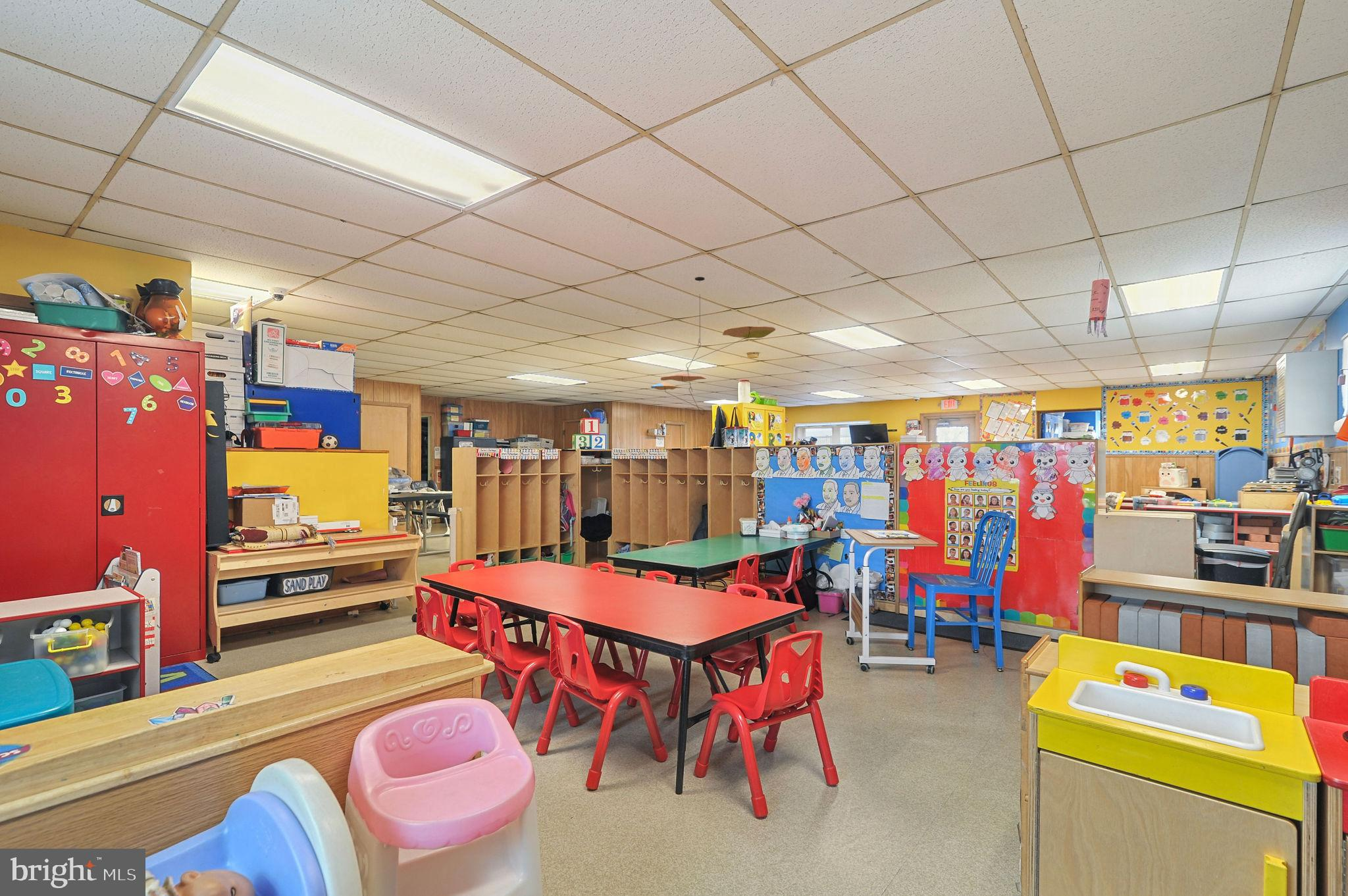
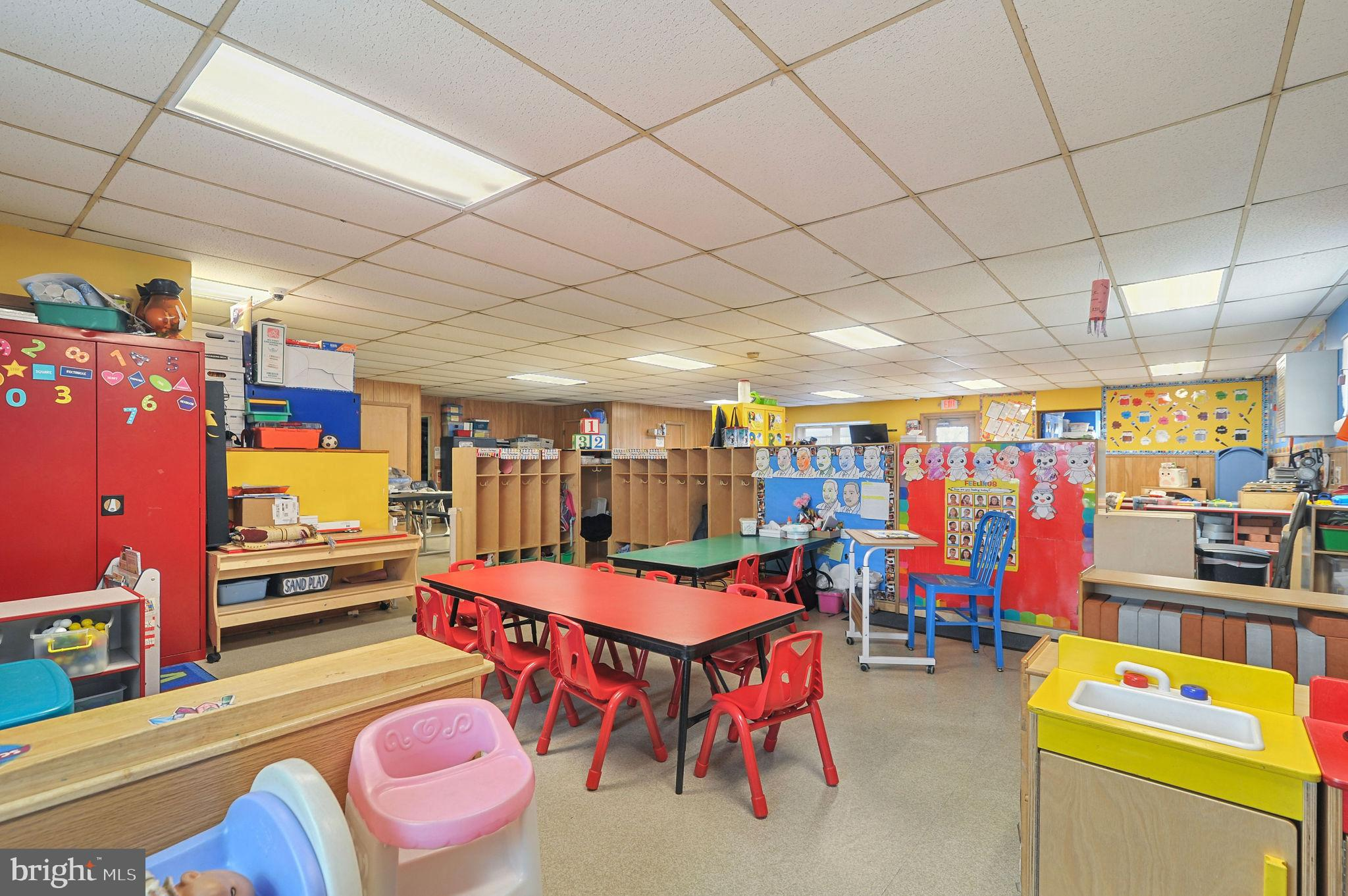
- ceiling mobile (713, 351)
